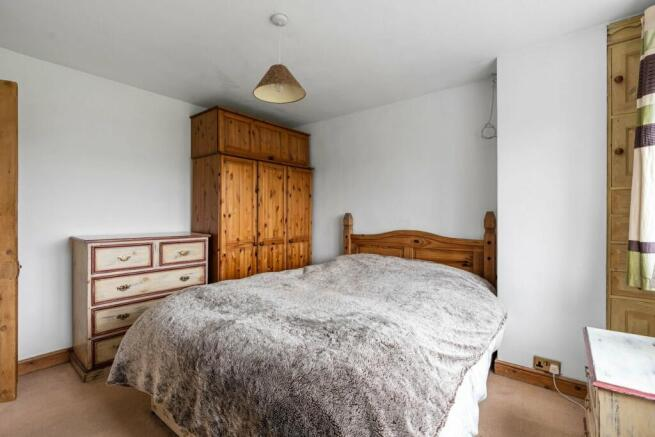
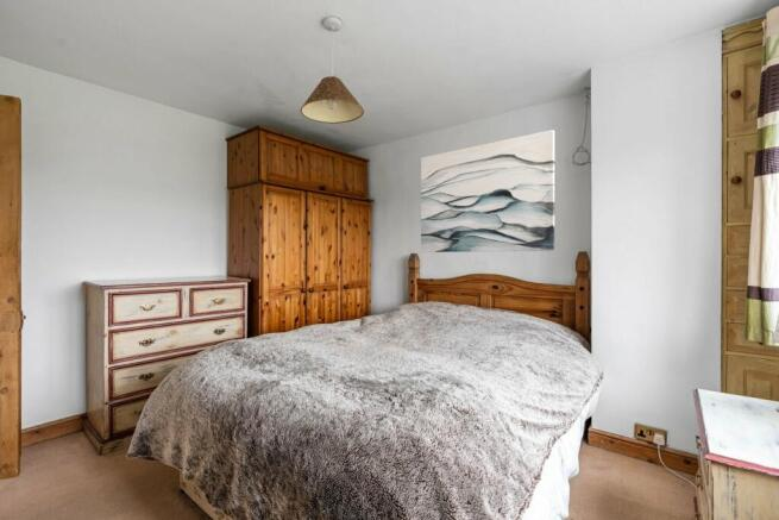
+ wall art (479, 199)
